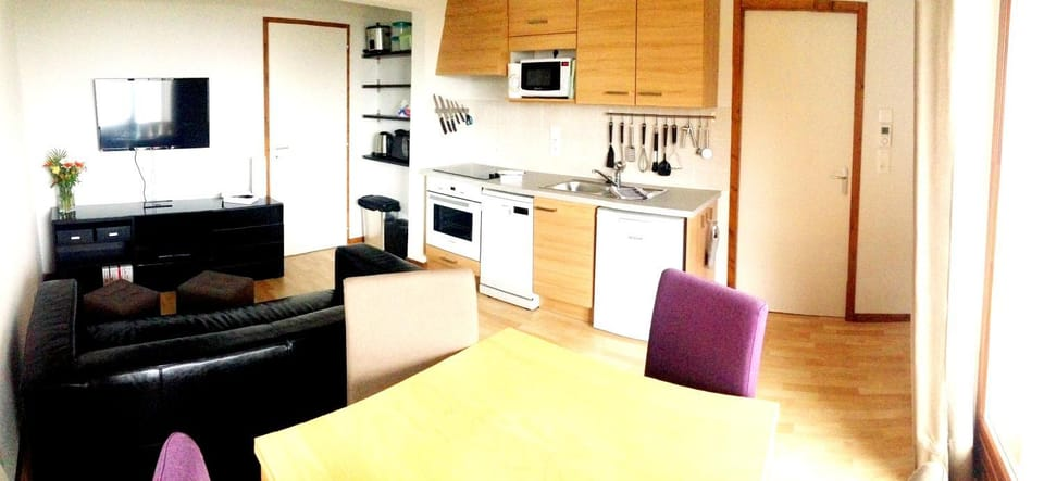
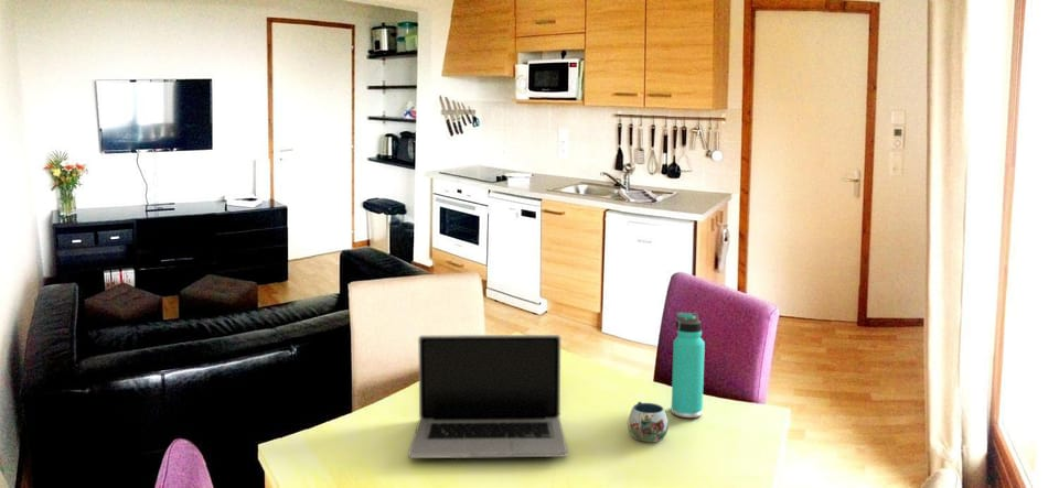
+ mug (645, 420)
+ laptop (489, 393)
+ thermos bottle (687, 362)
